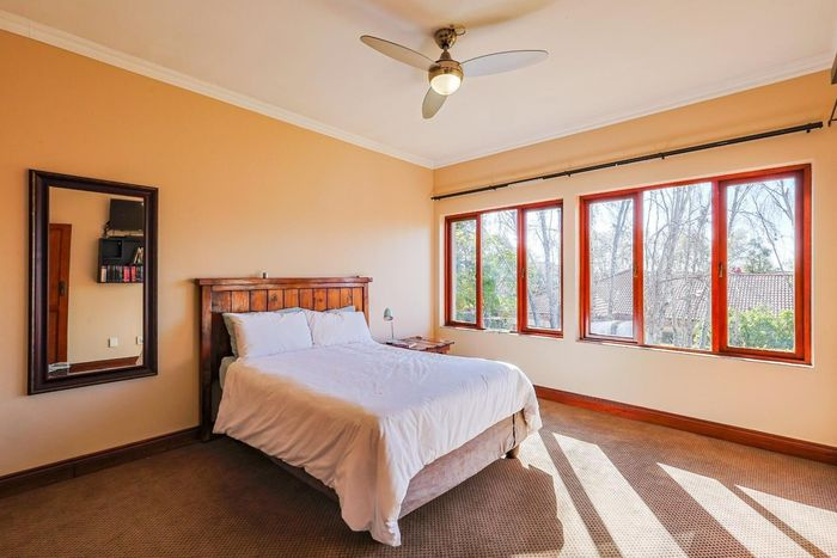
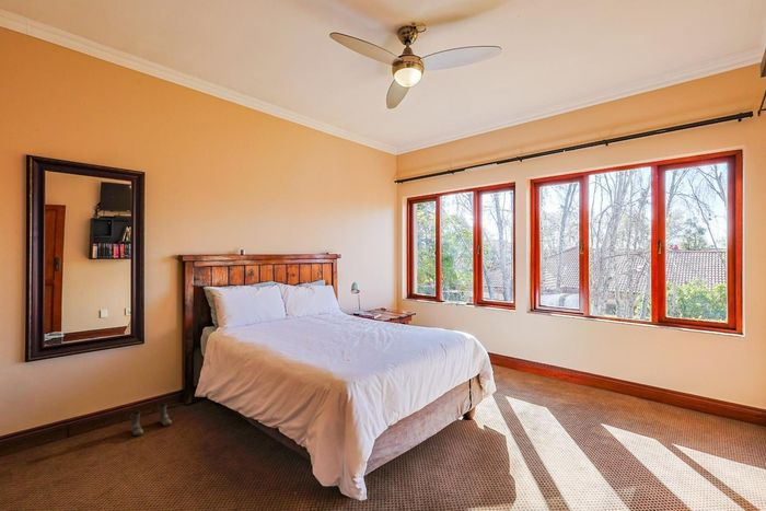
+ boots (159, 418)
